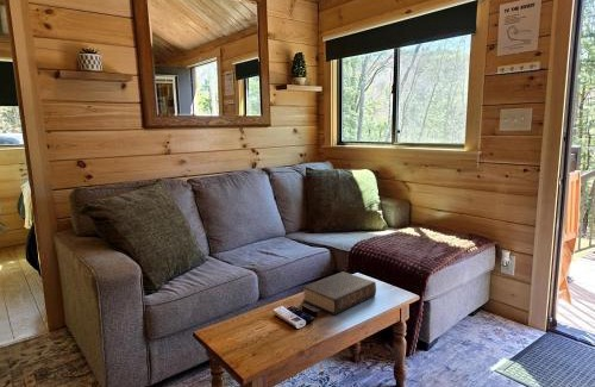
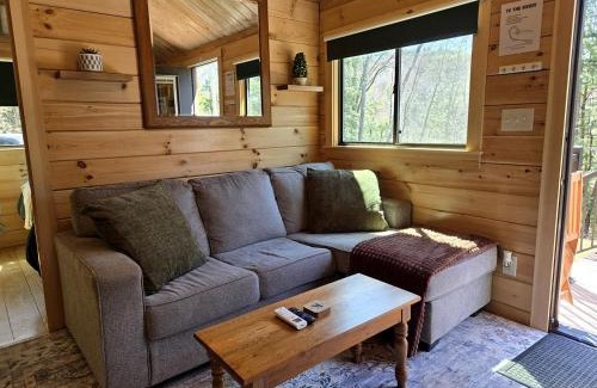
- book (339, 291)
